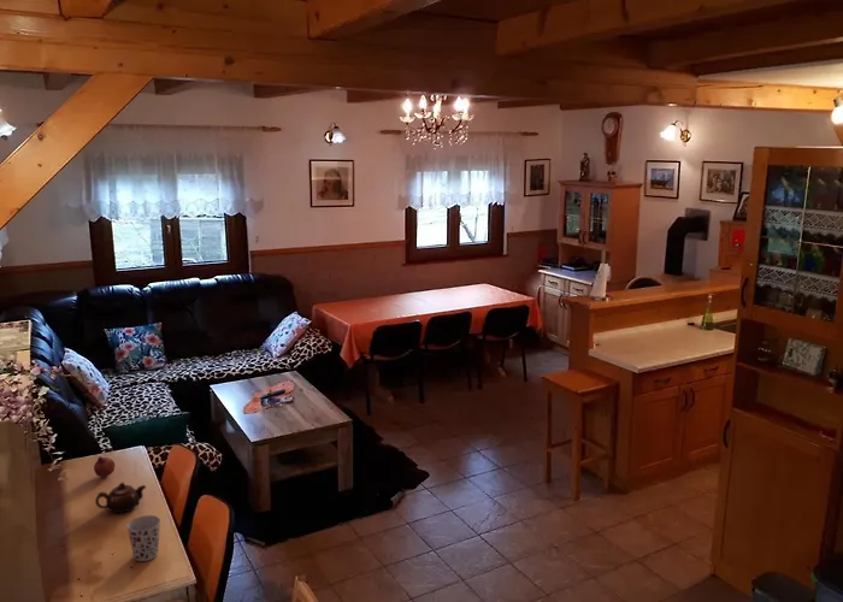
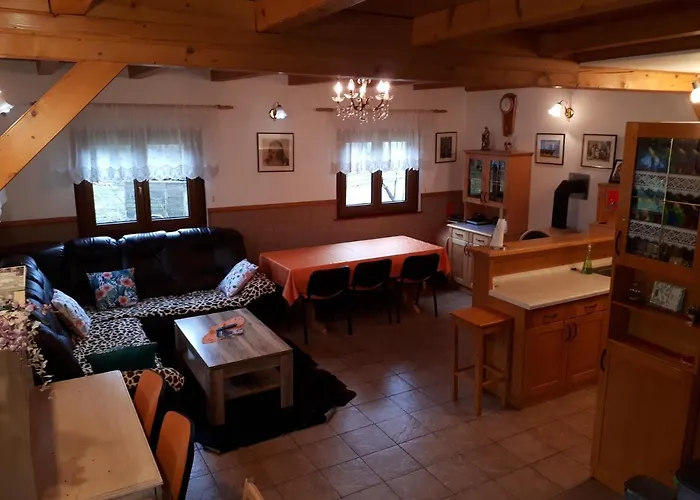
- cup (145, 538)
- fruit (104, 465)
- teapot (120, 495)
